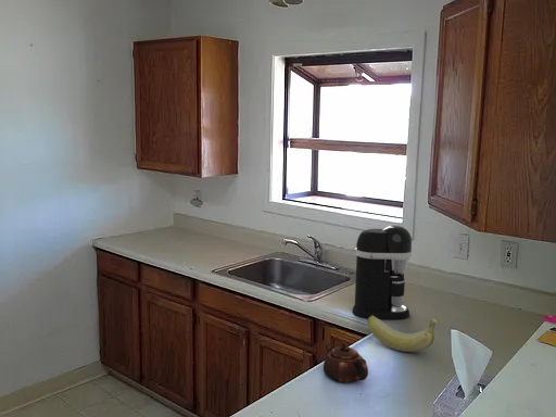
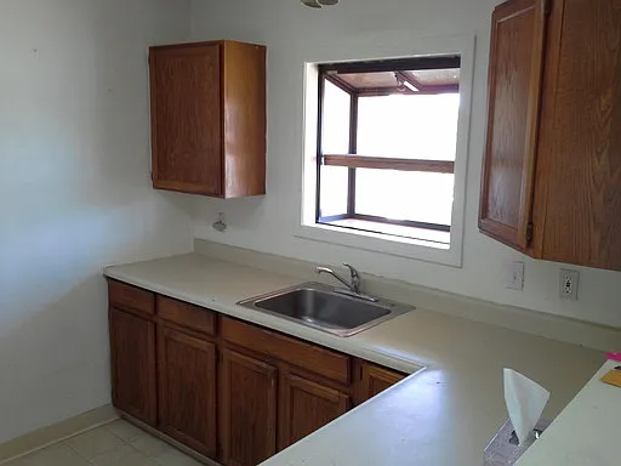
- coffee maker (382, 269)
- teapot (345, 359)
- banana (401, 332)
